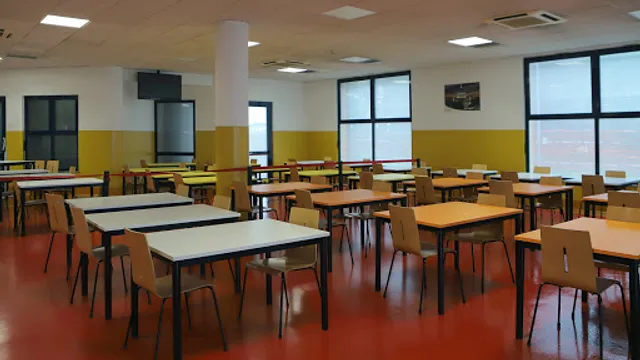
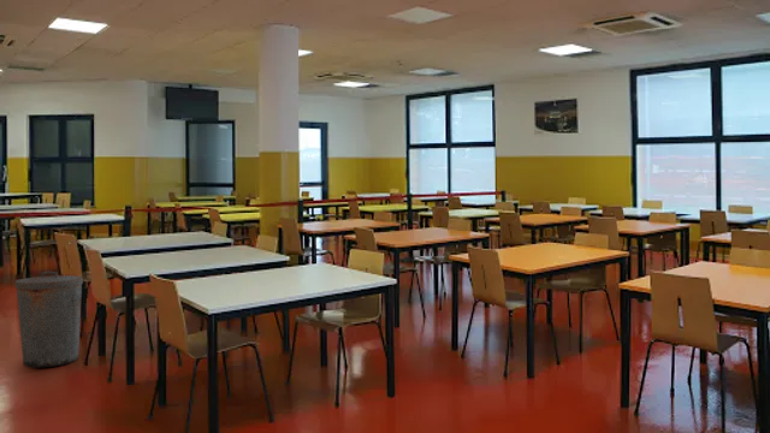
+ trash can (49, 316)
